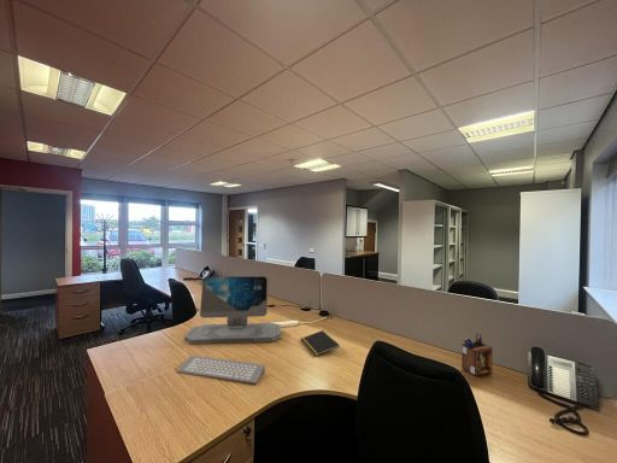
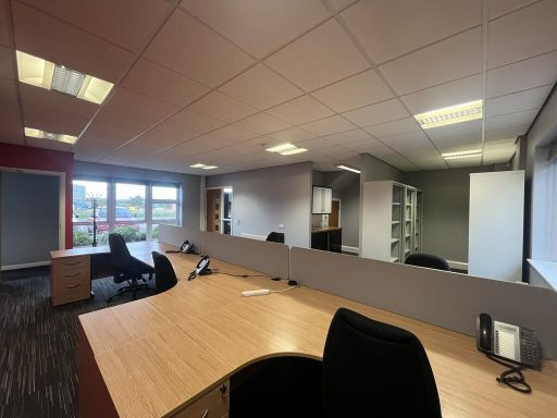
- computer keyboard (221, 368)
- notepad (318, 342)
- desk organizer (476, 353)
- computer monitor (235, 305)
